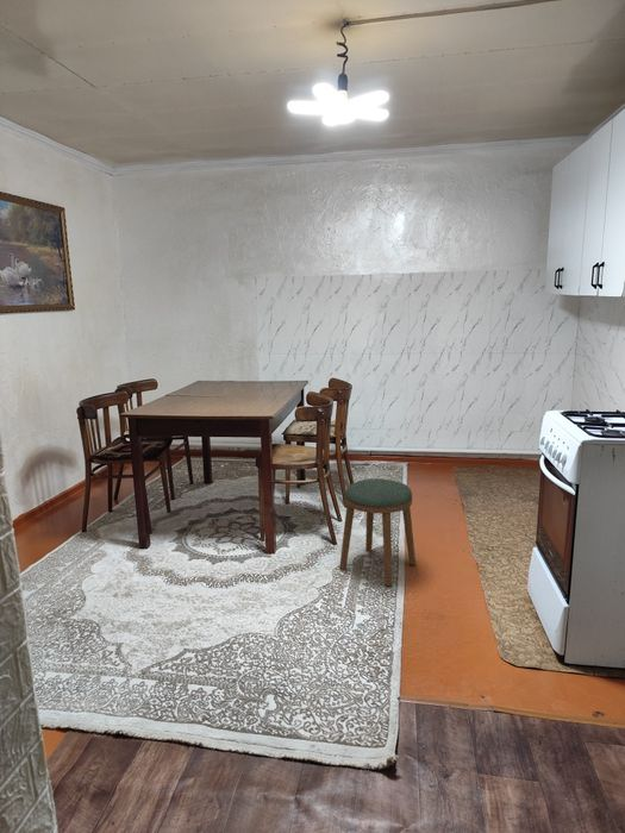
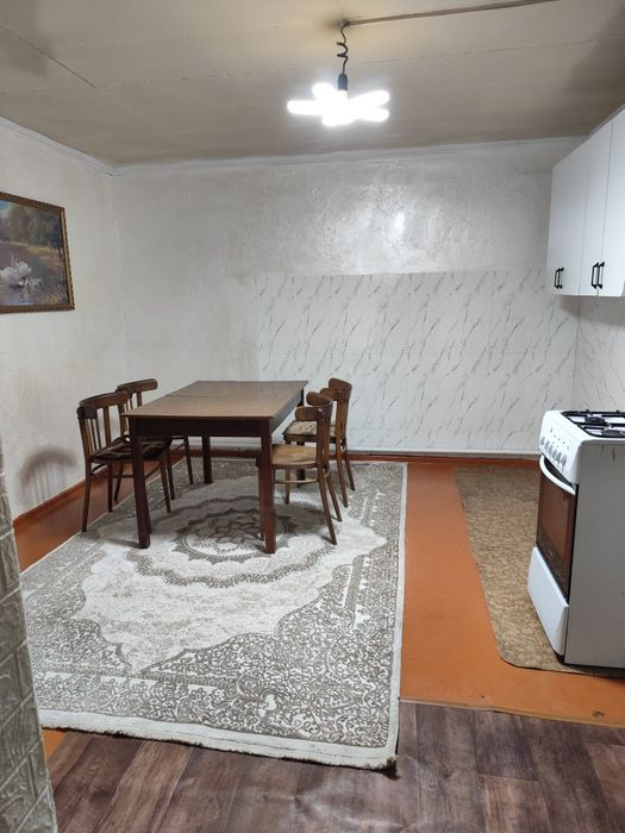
- stool (382, 526)
